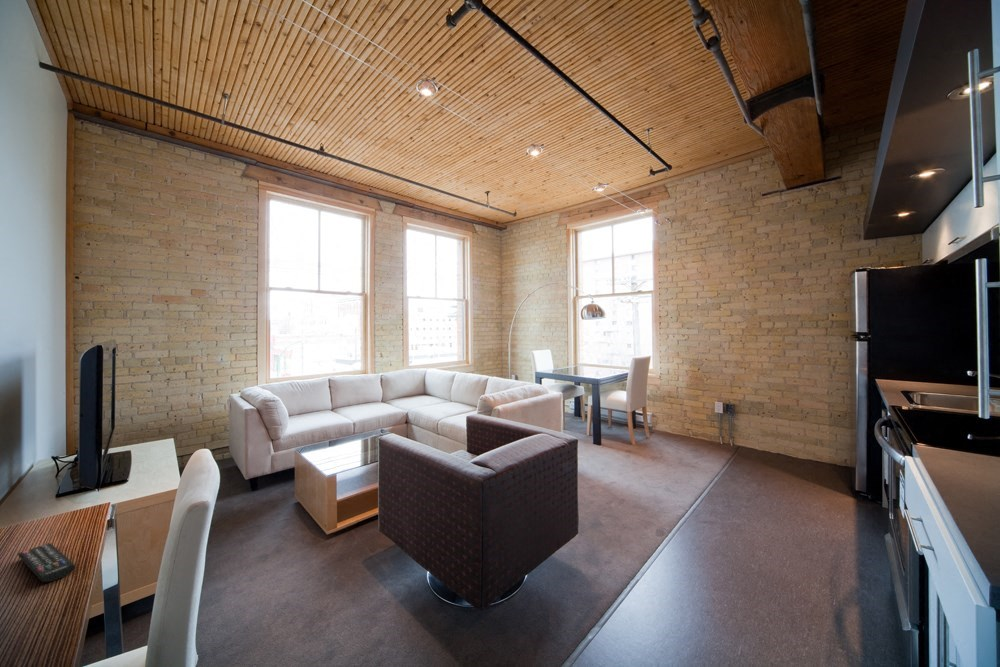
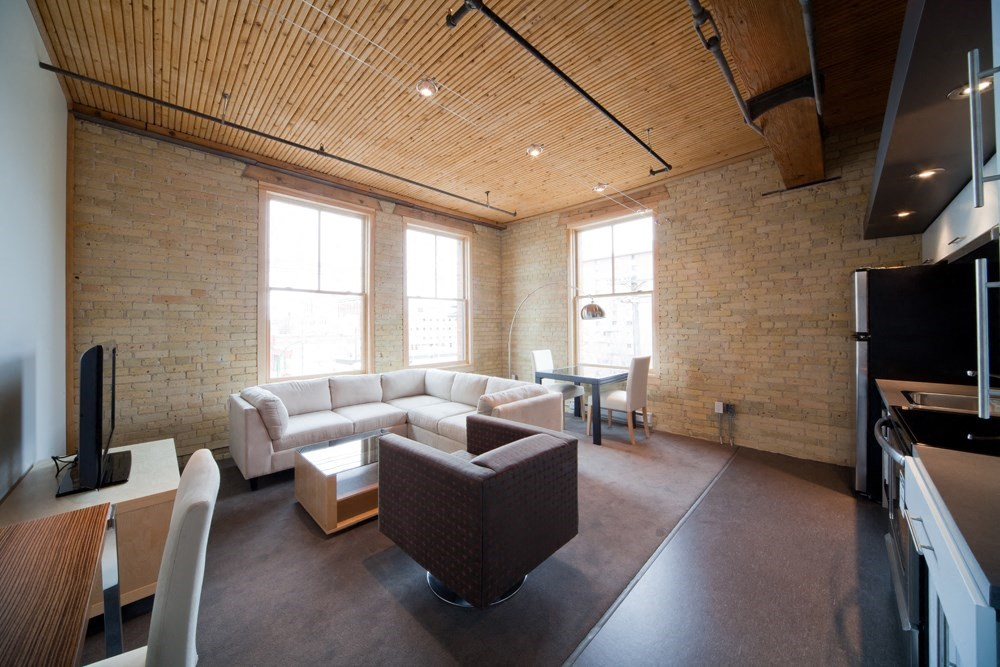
- remote control (45, 561)
